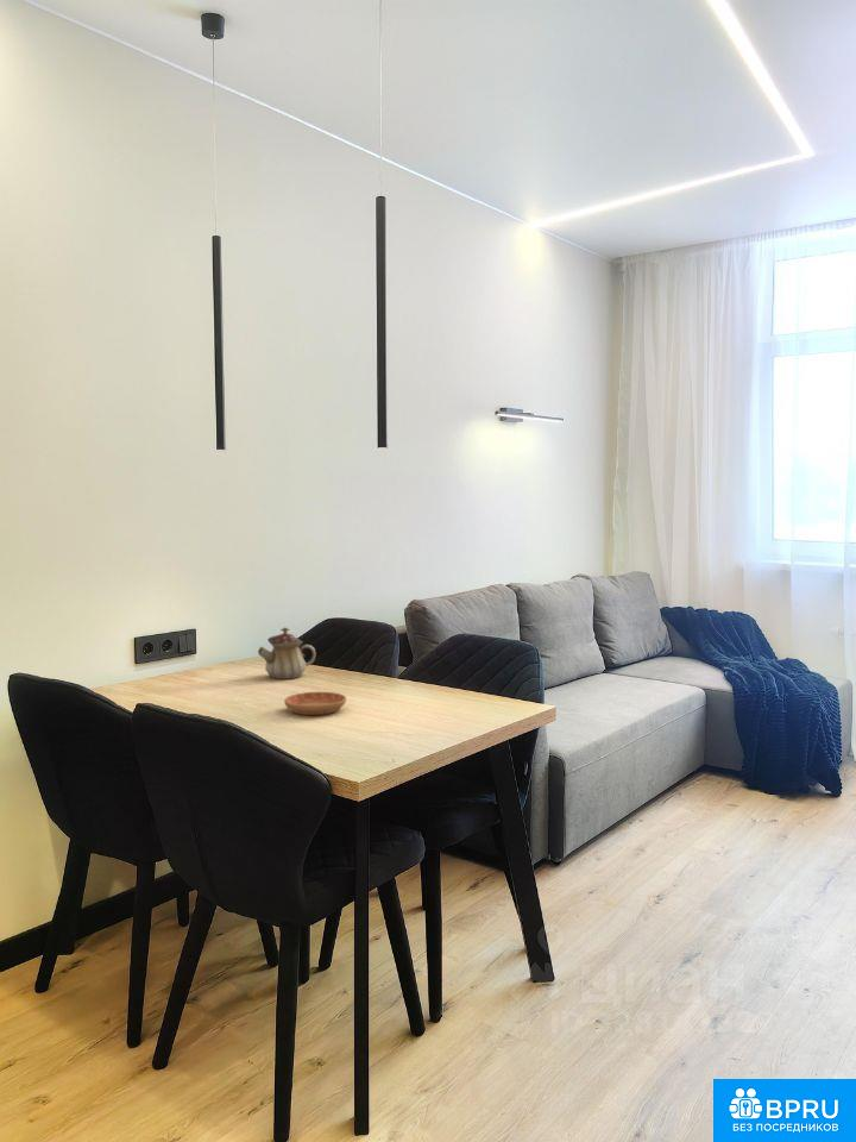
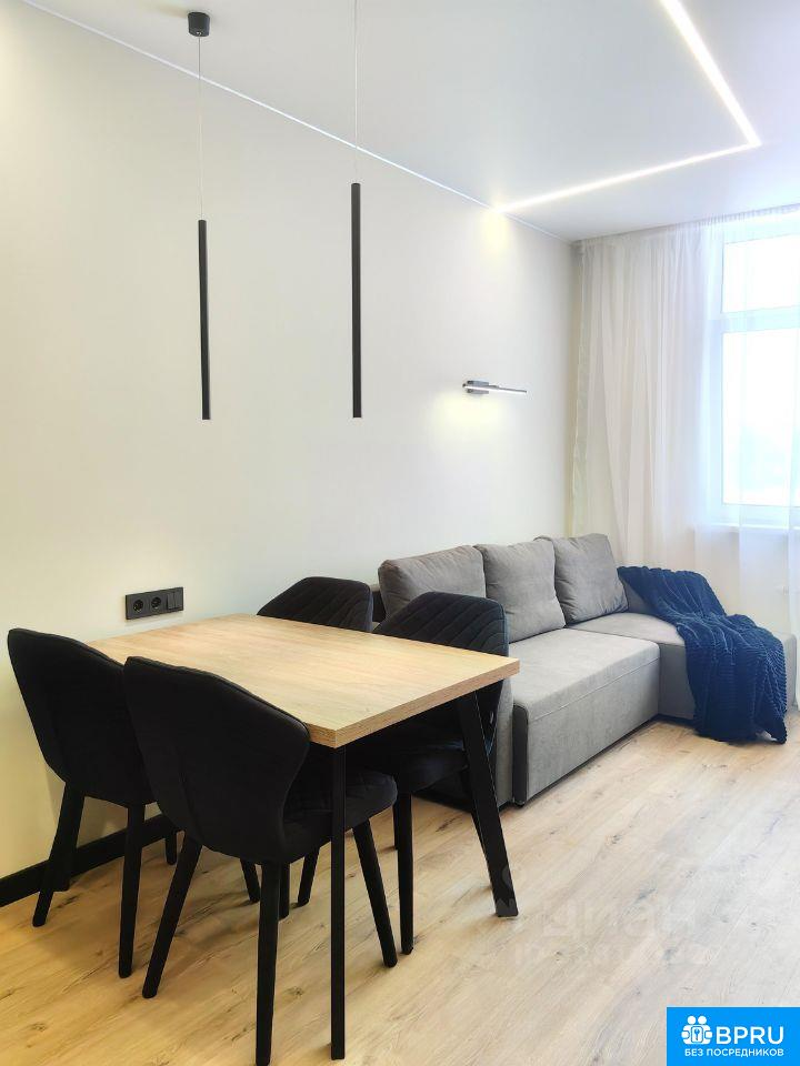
- teapot (288, 651)
- saucer (315, 703)
